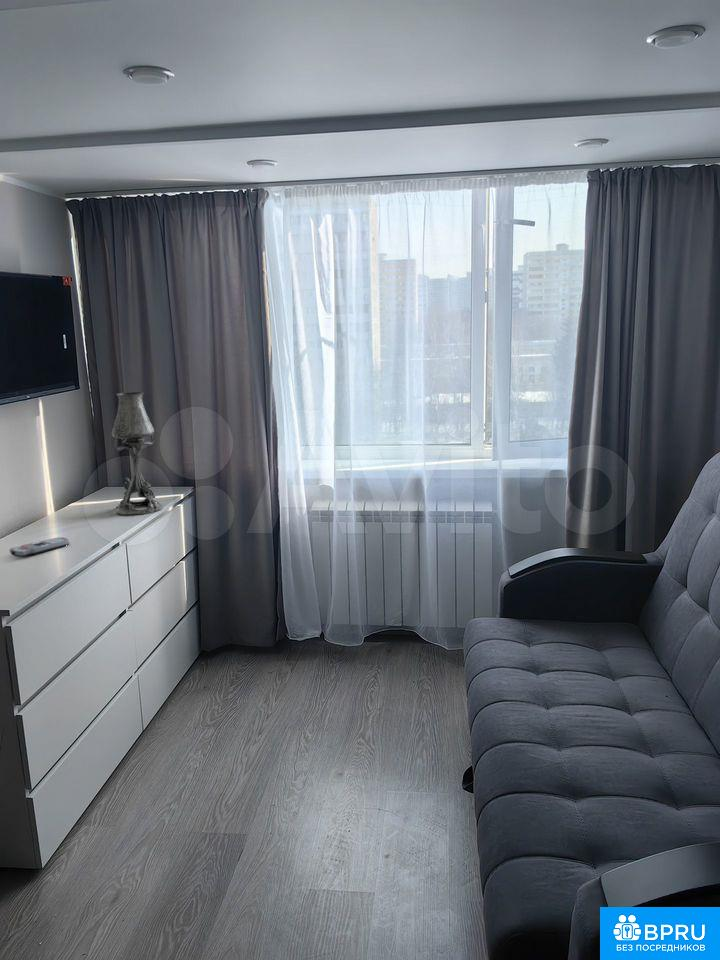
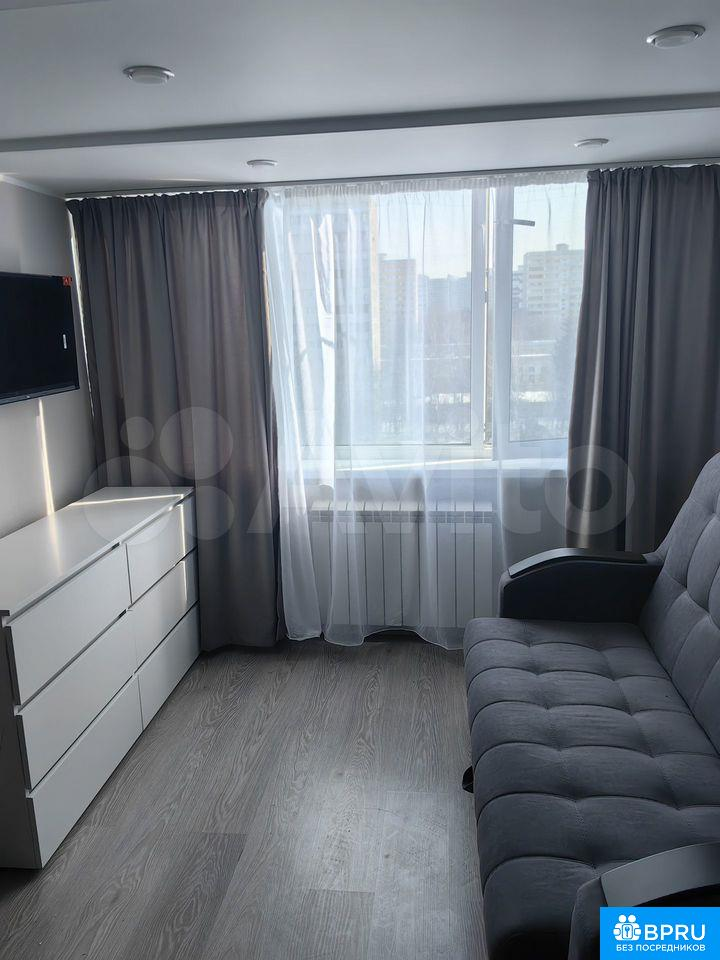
- remote control (41, 546)
- table lamp (133, 452)
